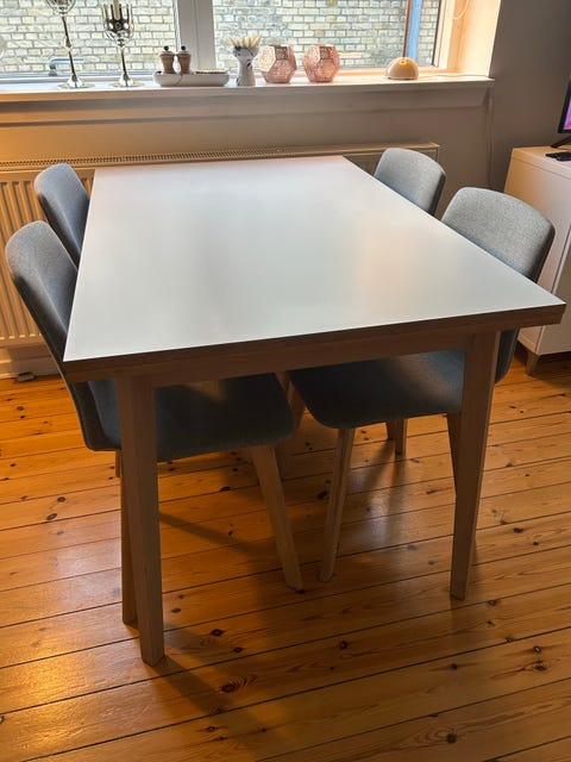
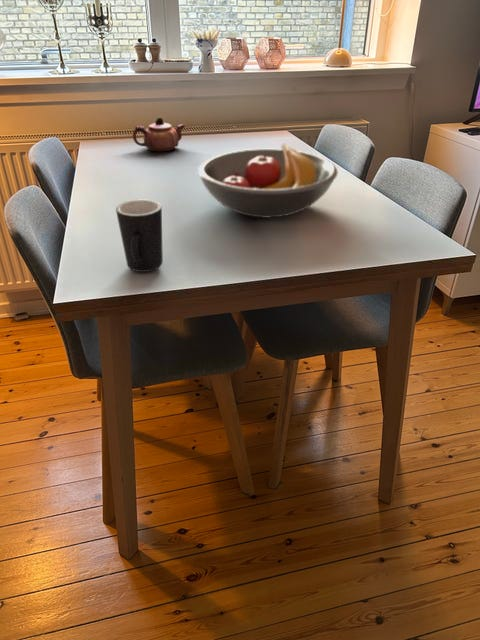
+ mug (141, 240)
+ fruit bowl (267, 182)
+ teapot (159, 132)
